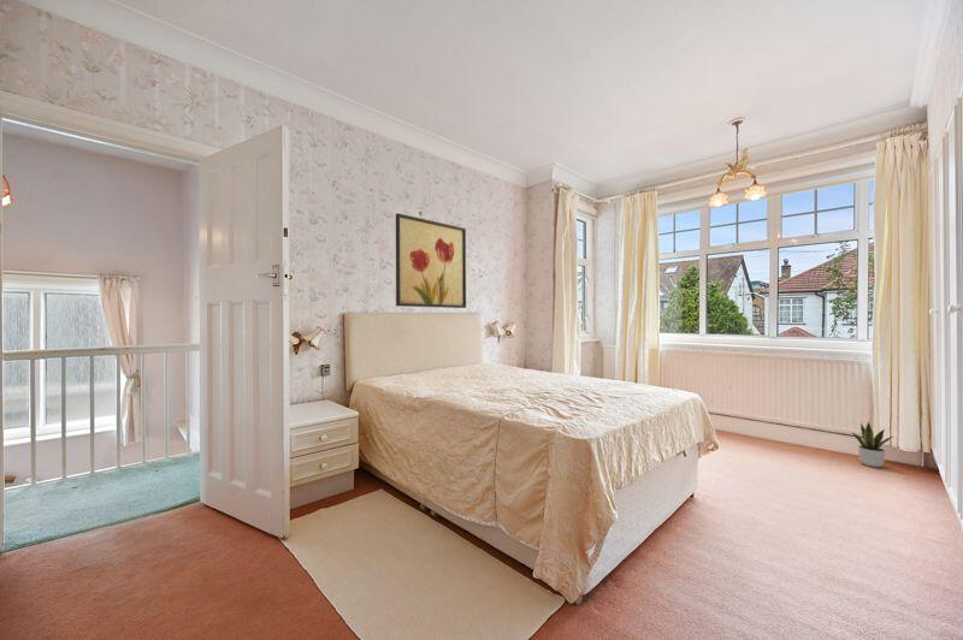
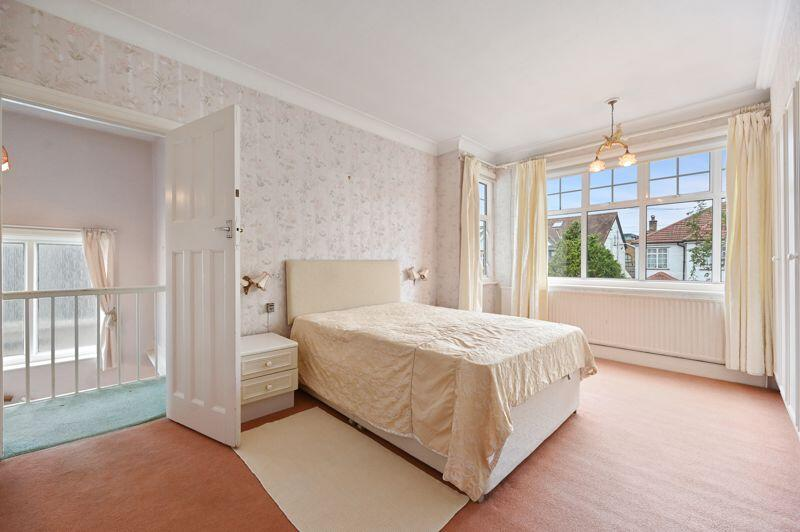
- potted plant (872, 443)
- wall art (432, 263)
